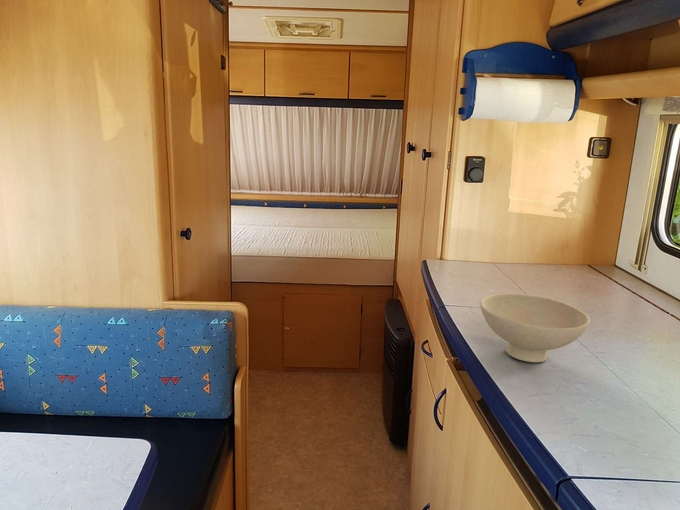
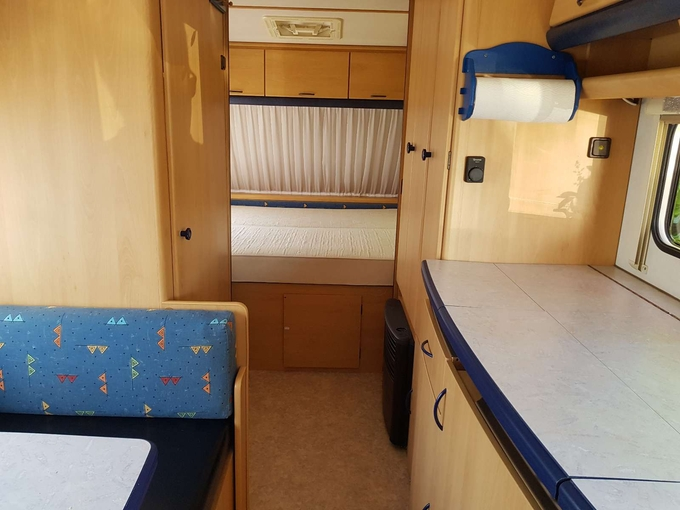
- bowl (530, 331)
